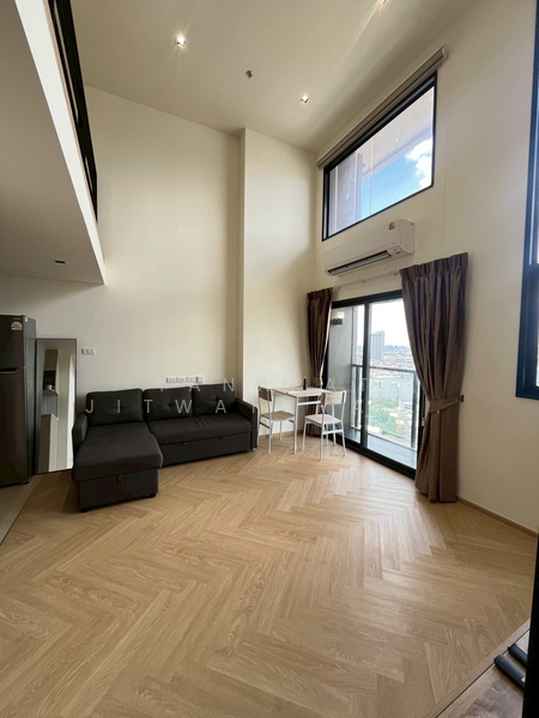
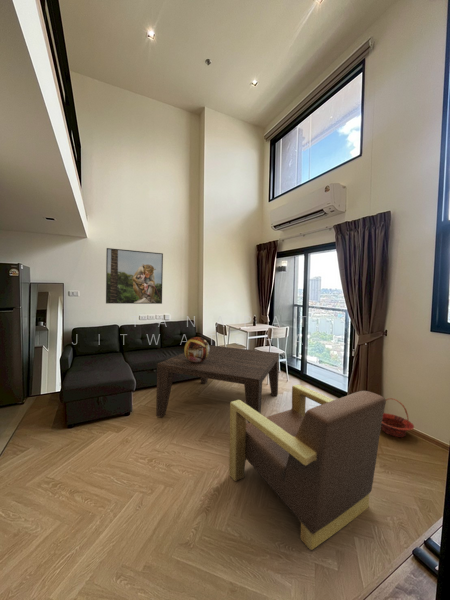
+ armchair (303, 436)
+ decorative sphere (196, 349)
+ coffee table (224, 380)
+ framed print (135, 277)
+ basket (393, 415)
